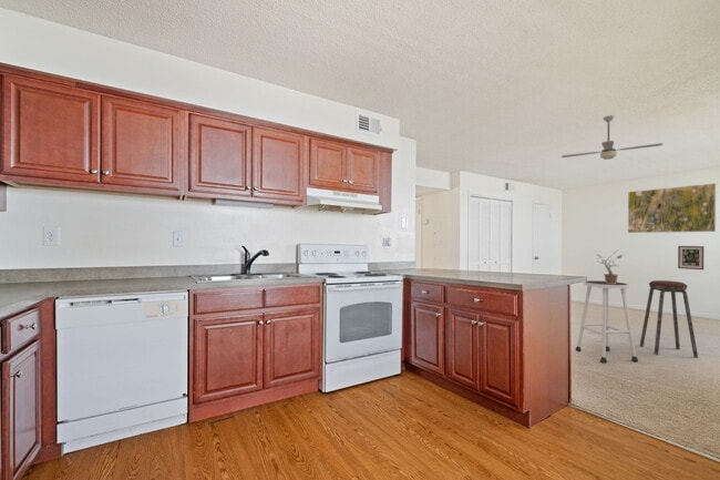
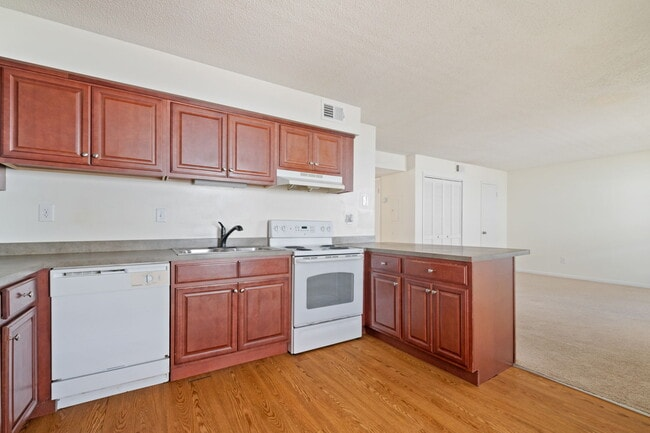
- ceiling fan (608, 136)
- stool (605, 319)
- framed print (668, 210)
- potted plant (607, 265)
- wall art (690, 257)
- music stool (661, 316)
